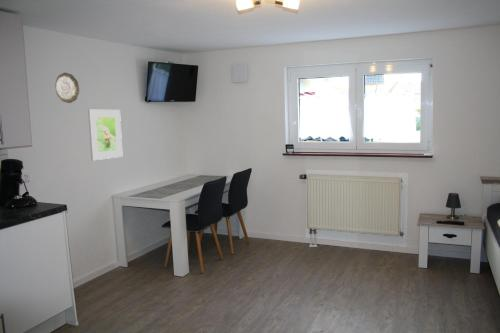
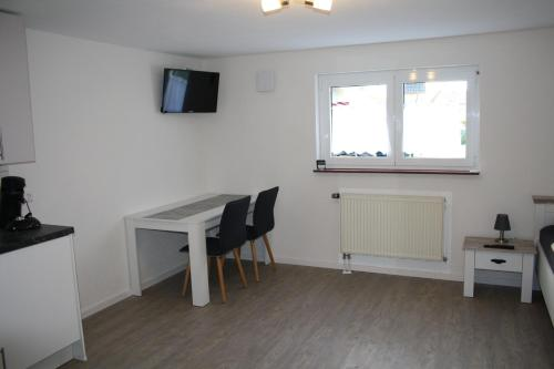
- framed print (106, 134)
- decorative plate (66, 88)
